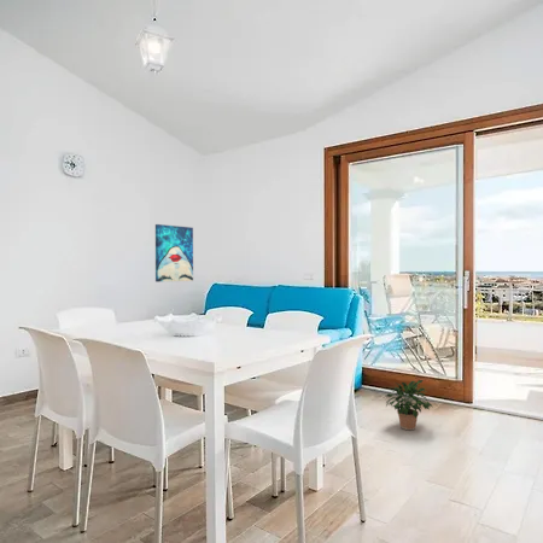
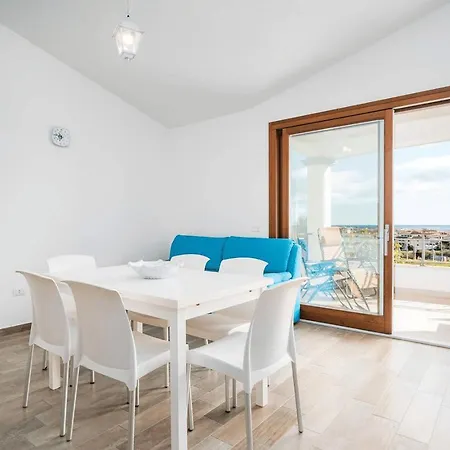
- potted plant (407, 401)
- wall art (175, 253)
